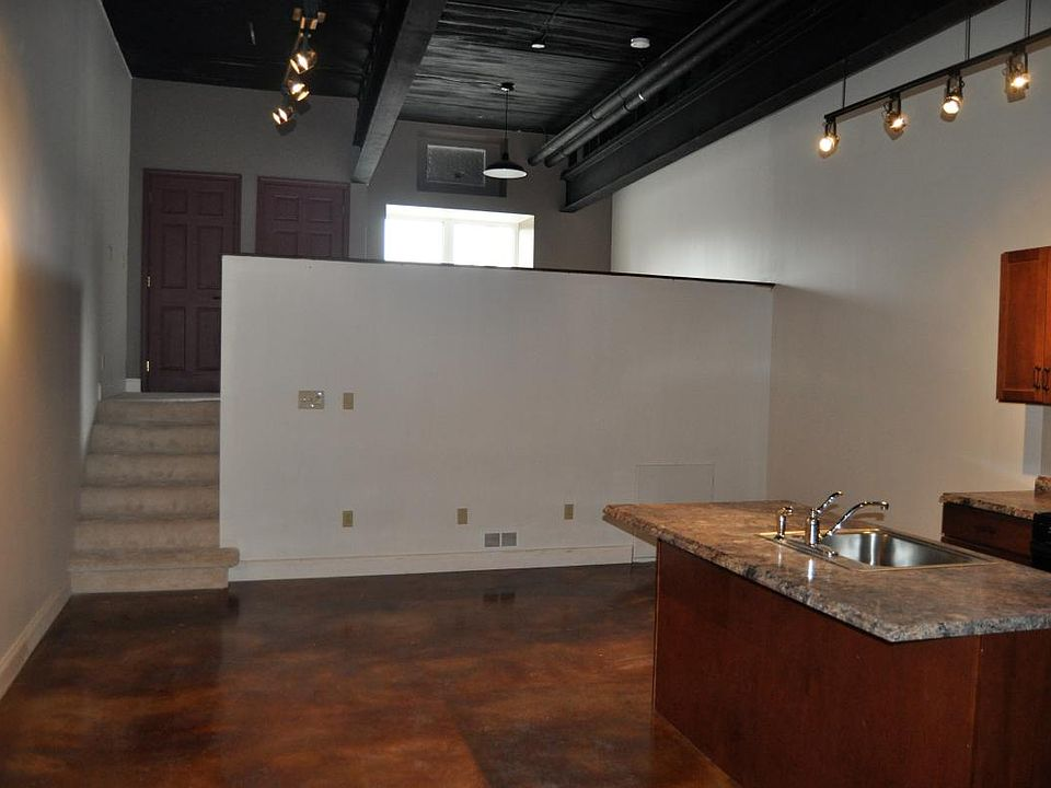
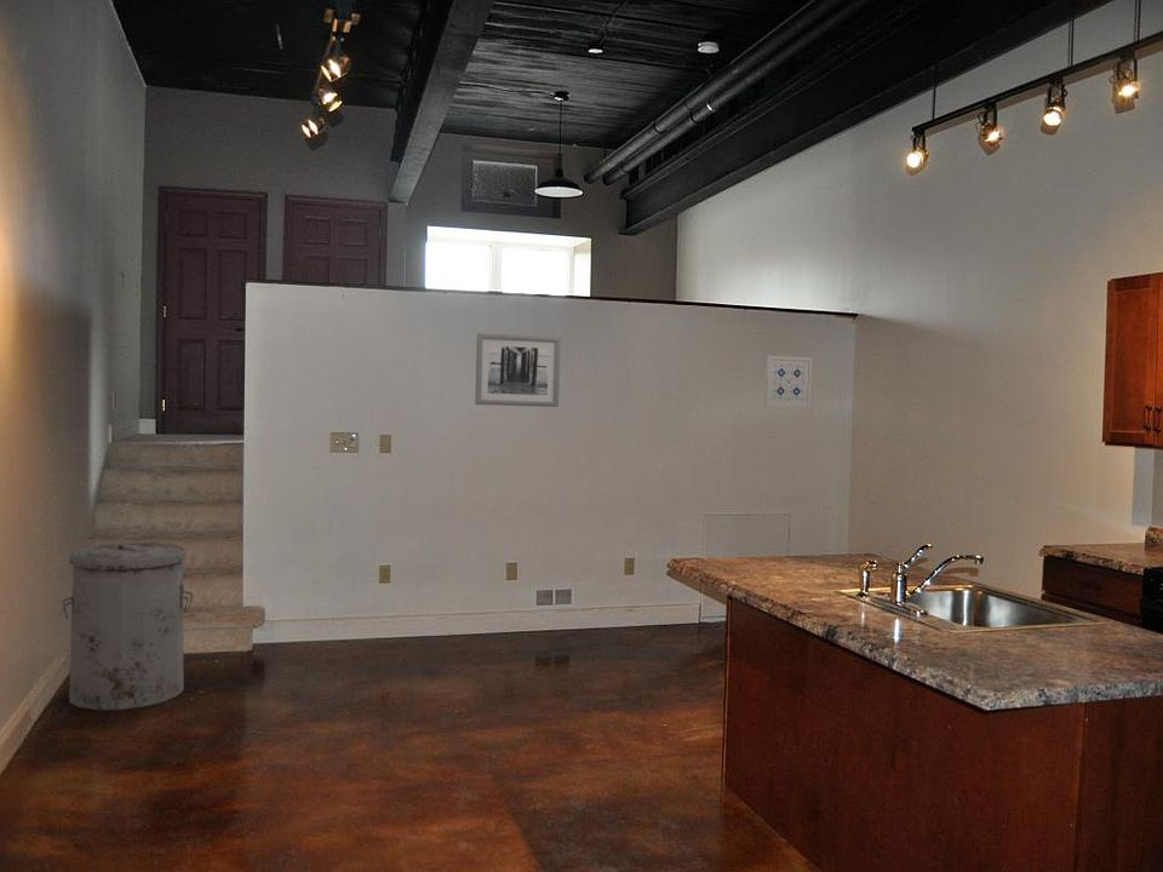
+ wall art (789, 382)
+ trash can (128, 619)
+ wall art (517, 371)
